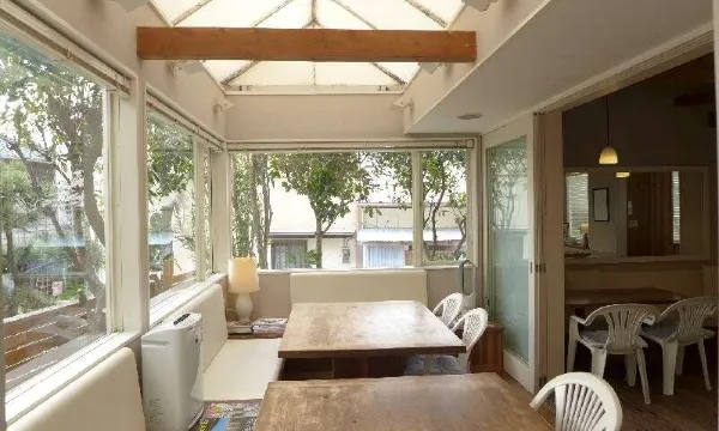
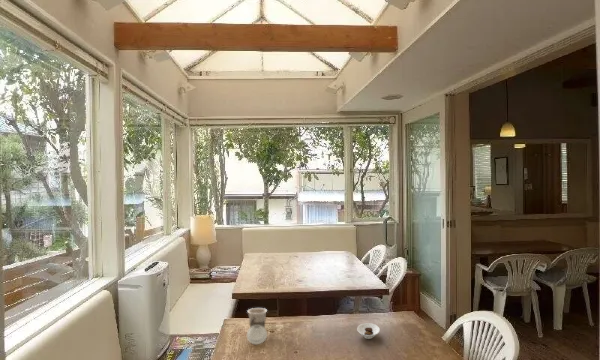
+ cup (257, 325)
+ saucer (368, 331)
